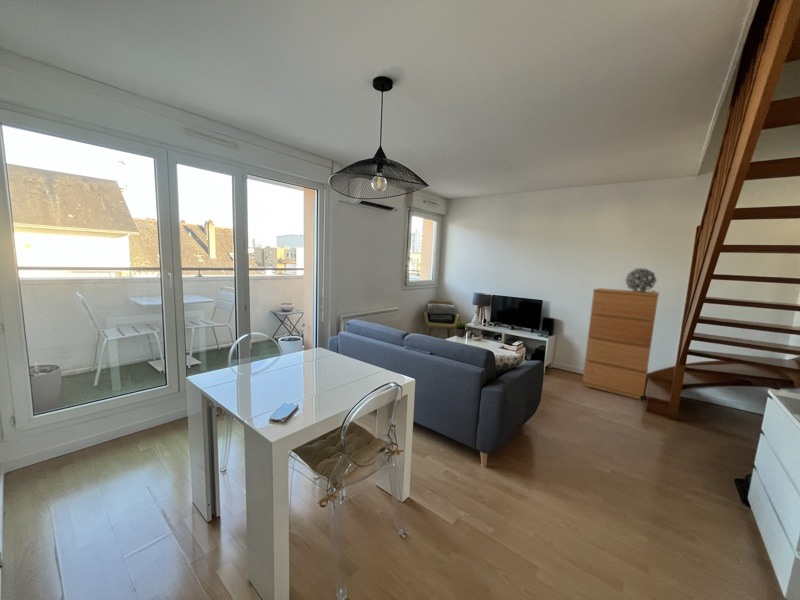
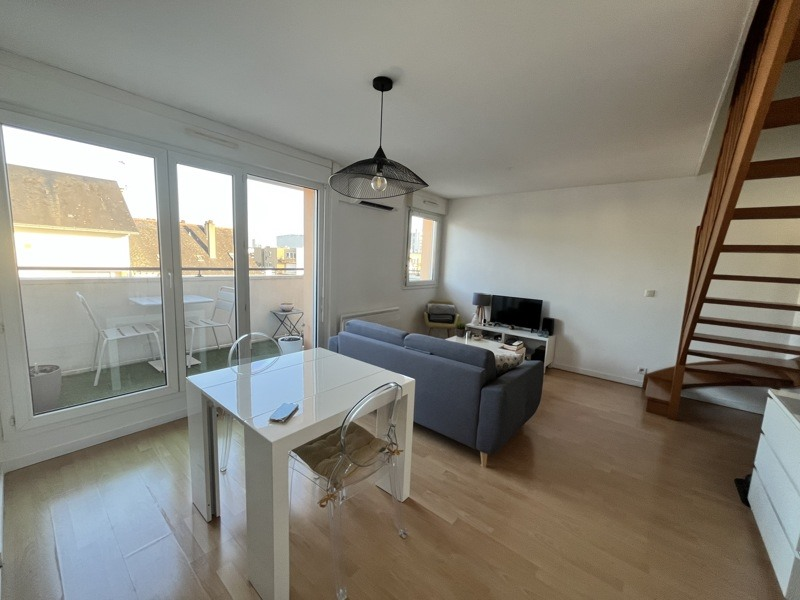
- dresser (619, 339)
- decorative sphere (640, 280)
